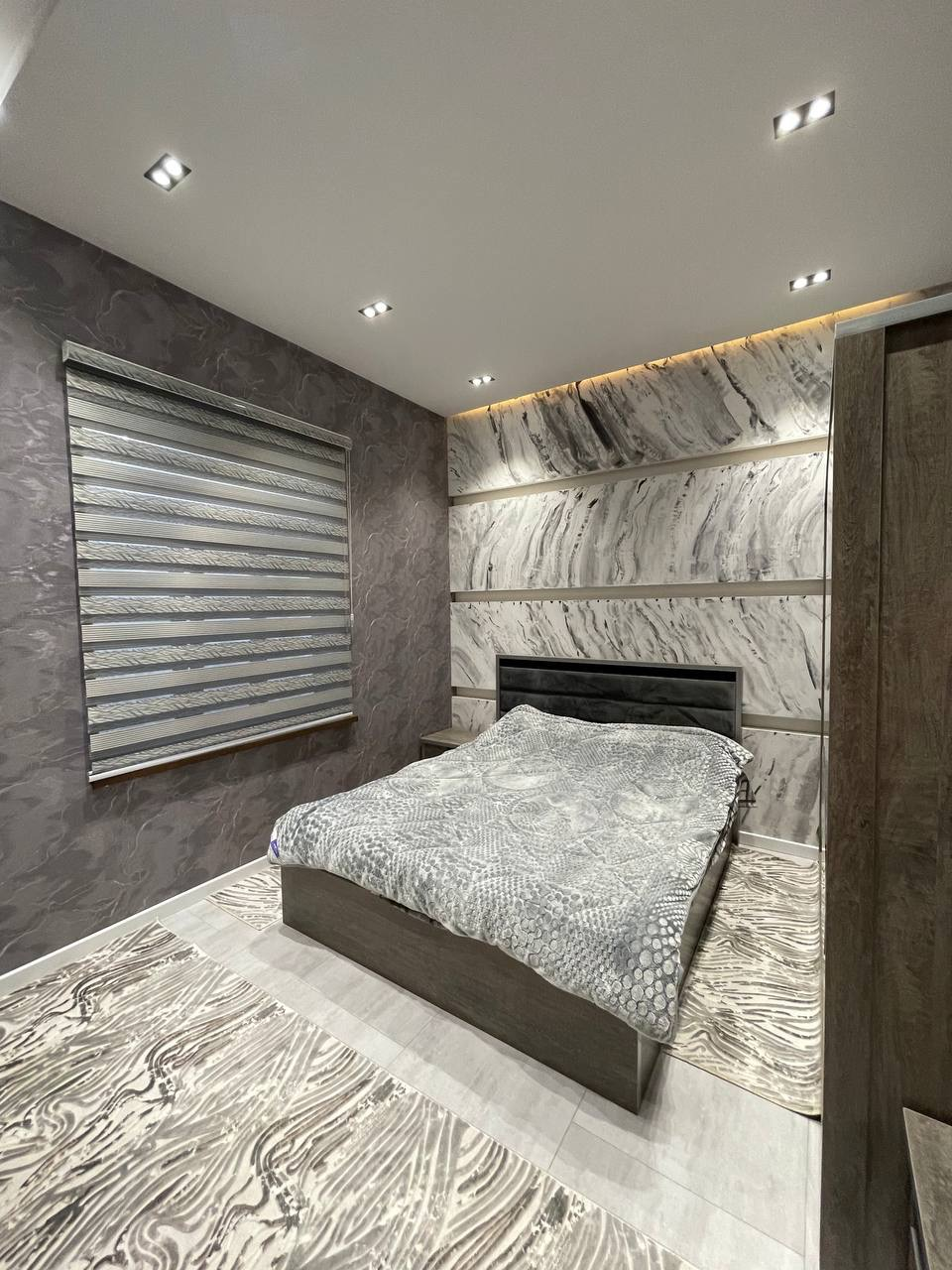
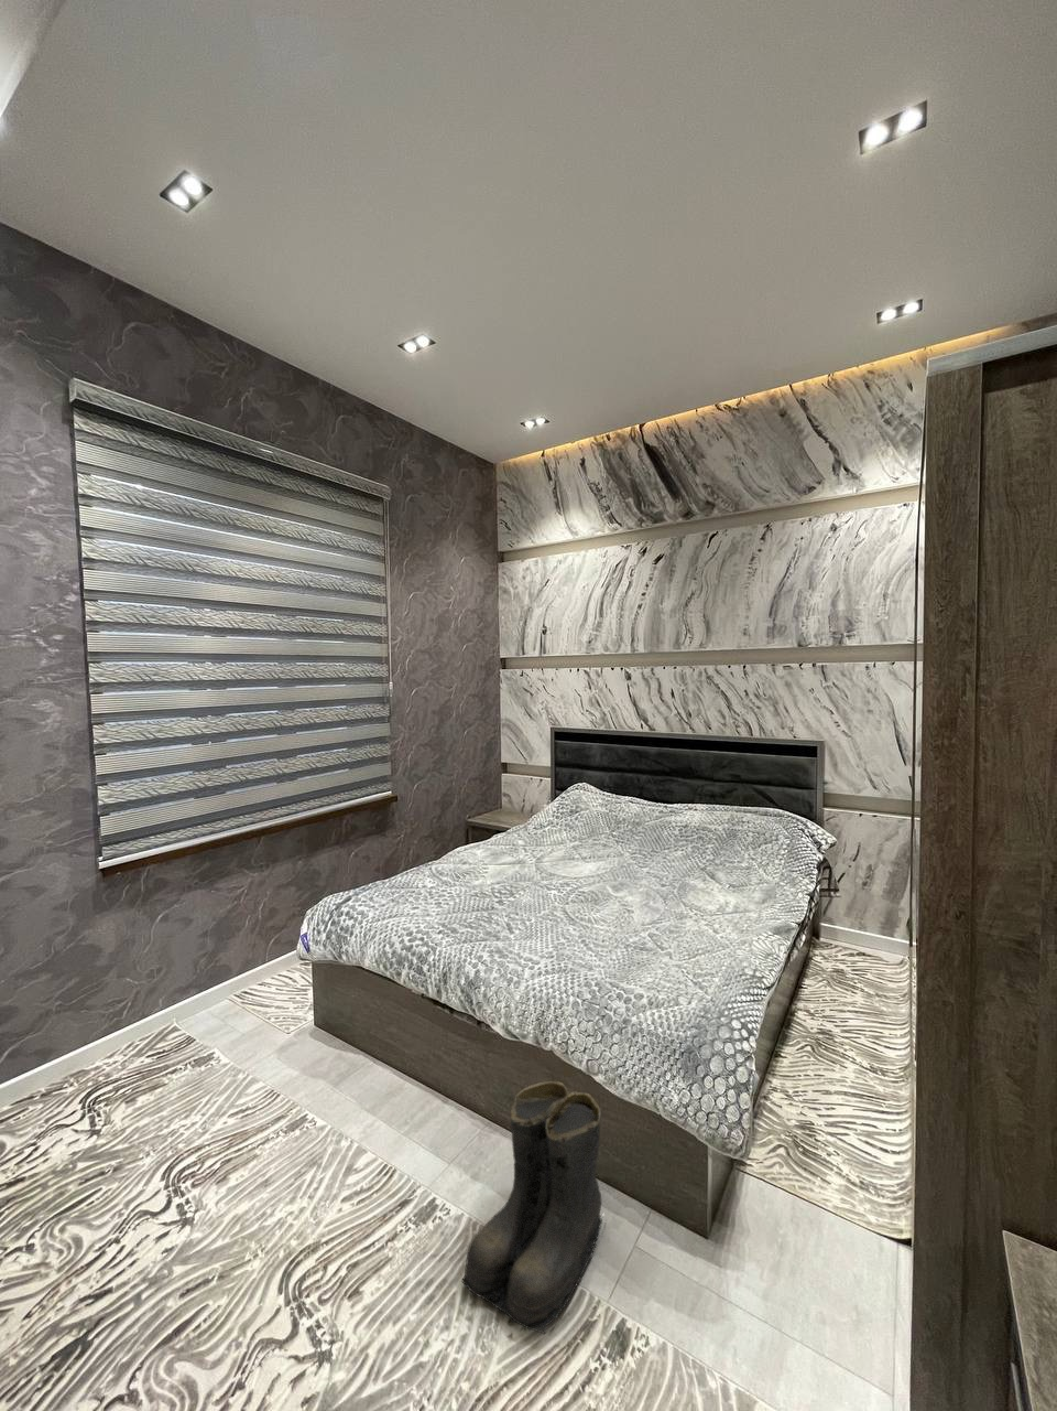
+ boots (537, 1189)
